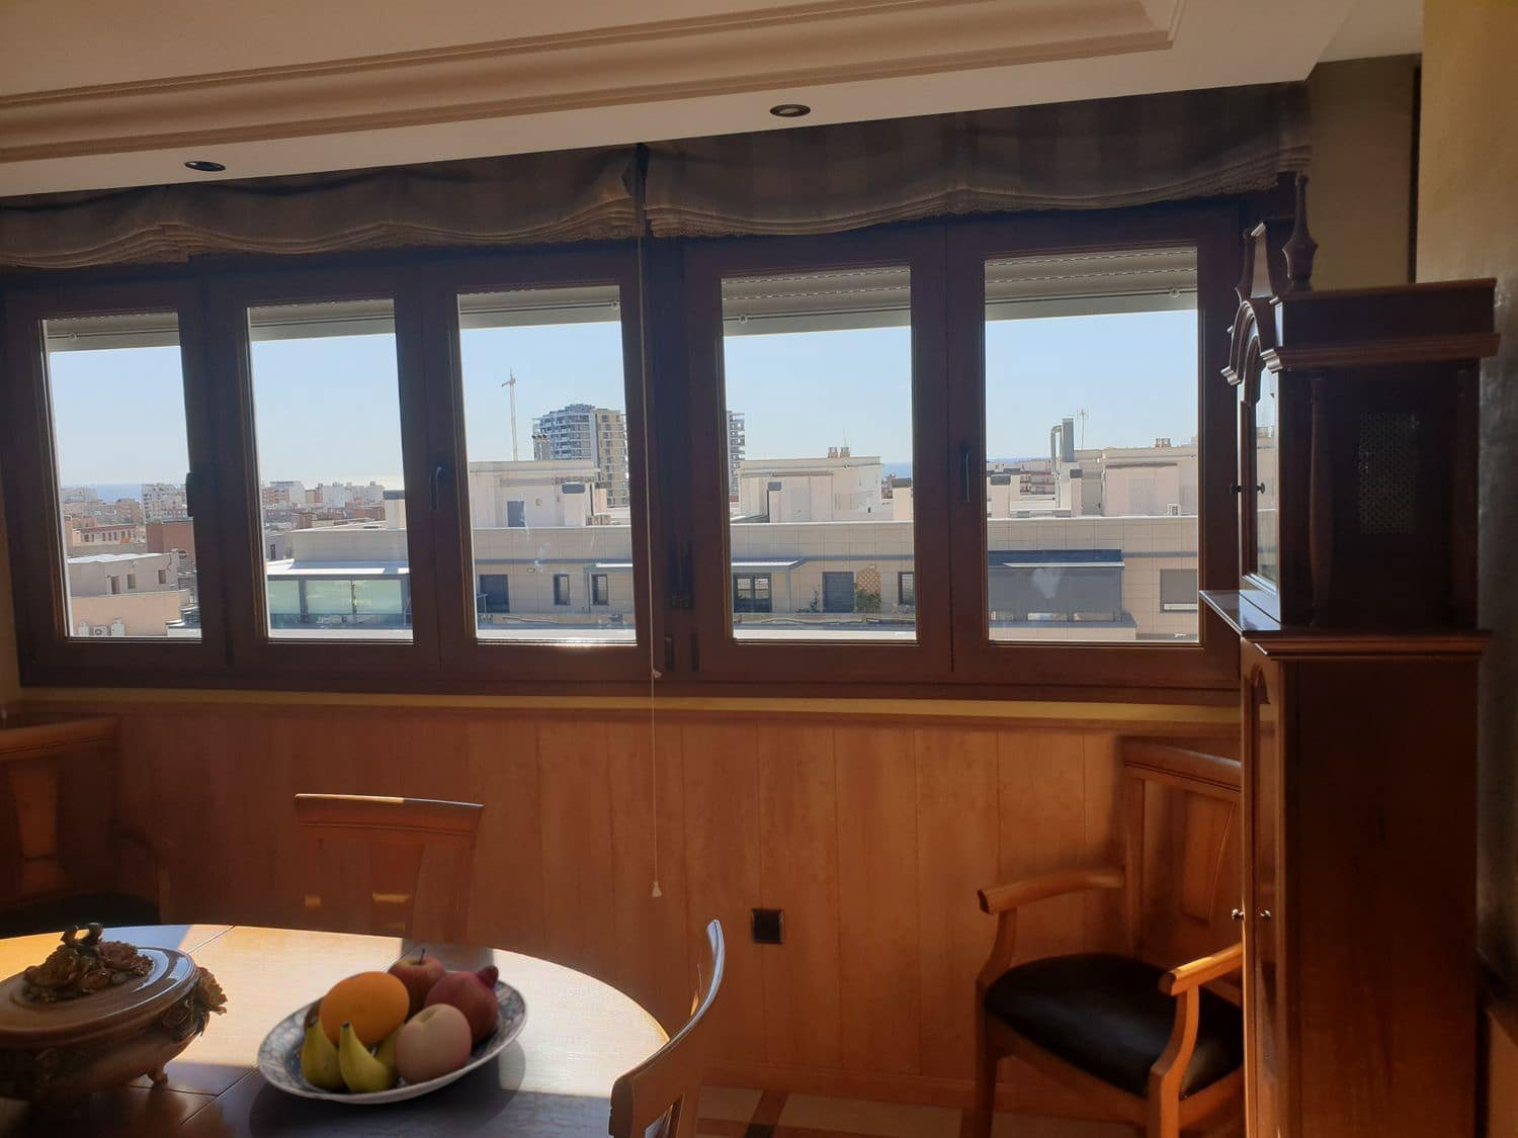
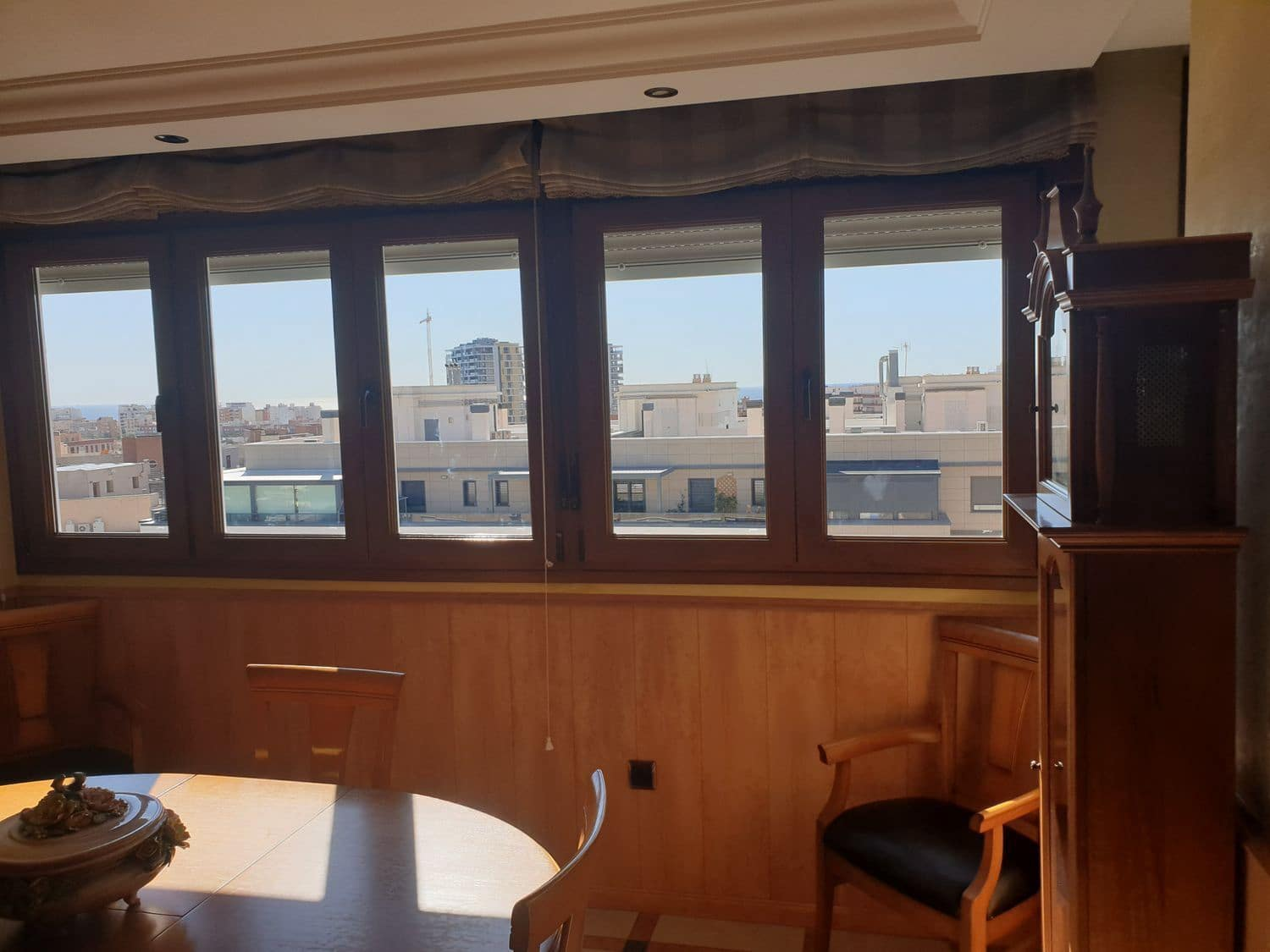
- fruit bowl (397, 1016)
